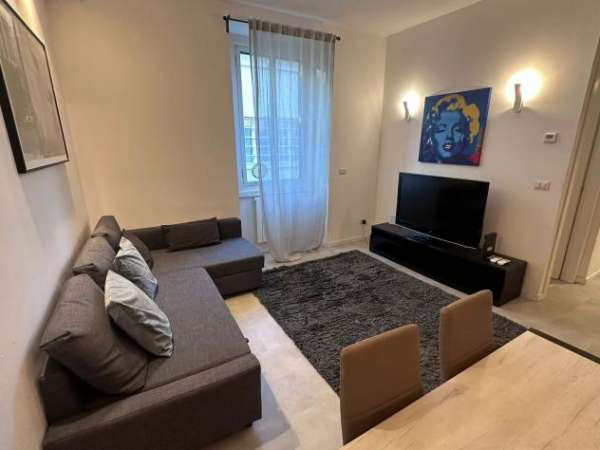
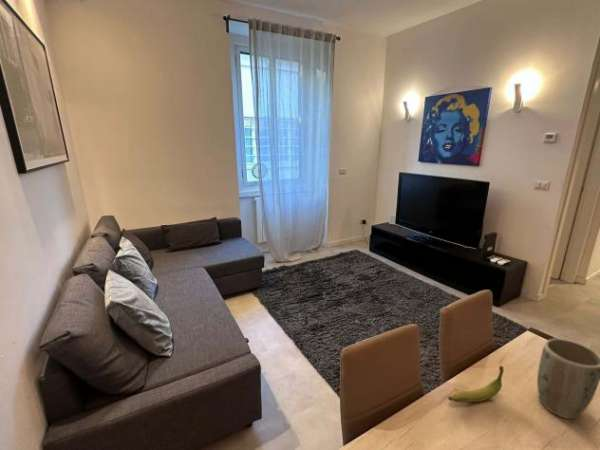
+ plant pot (565, 379)
+ banana (476, 389)
